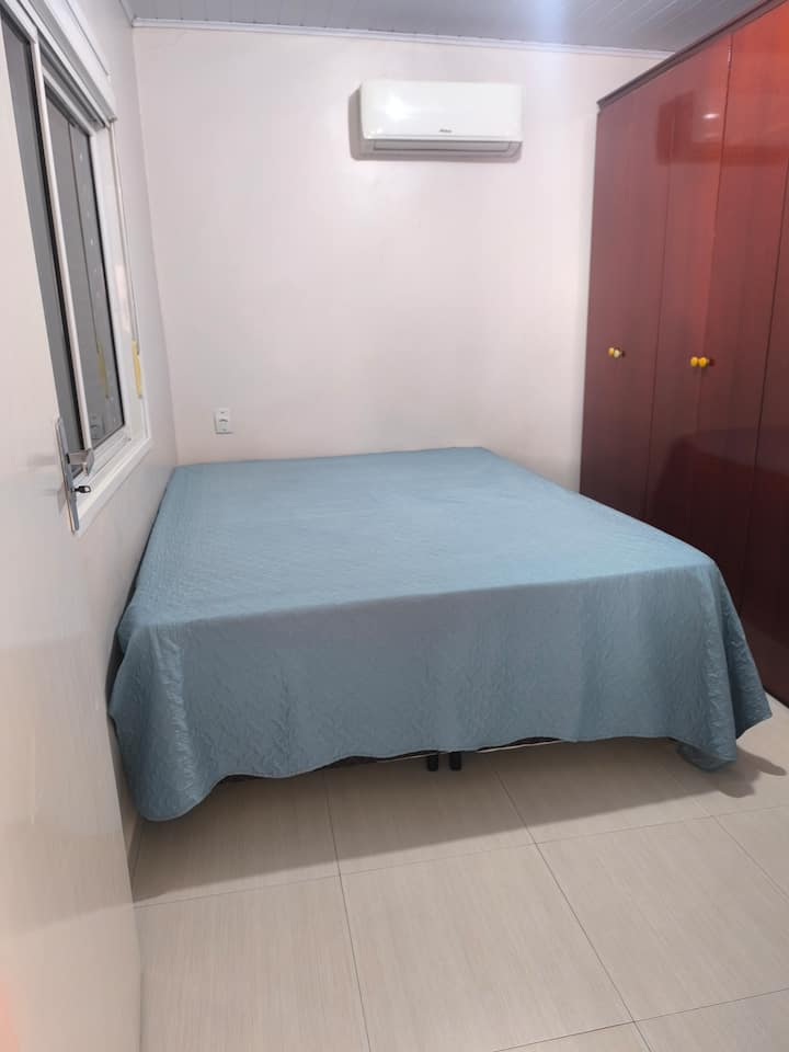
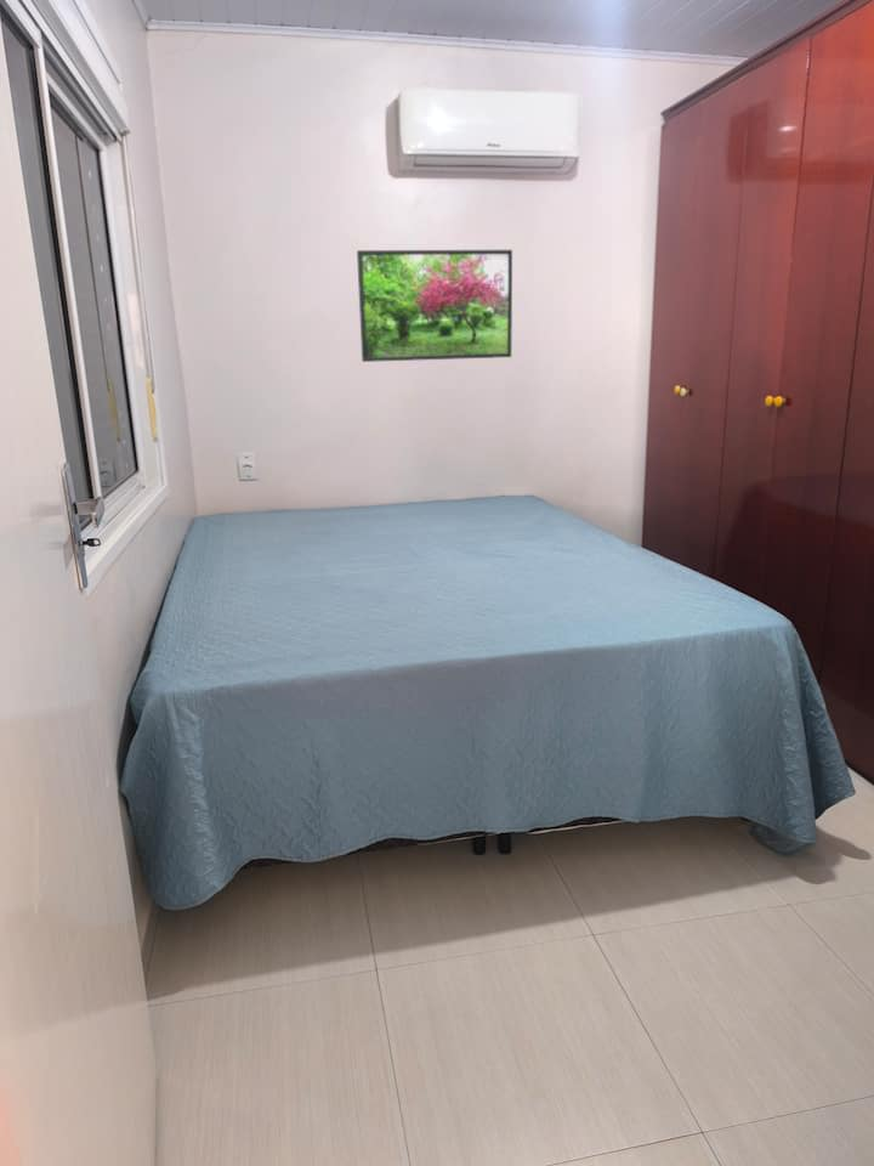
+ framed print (436, 305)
